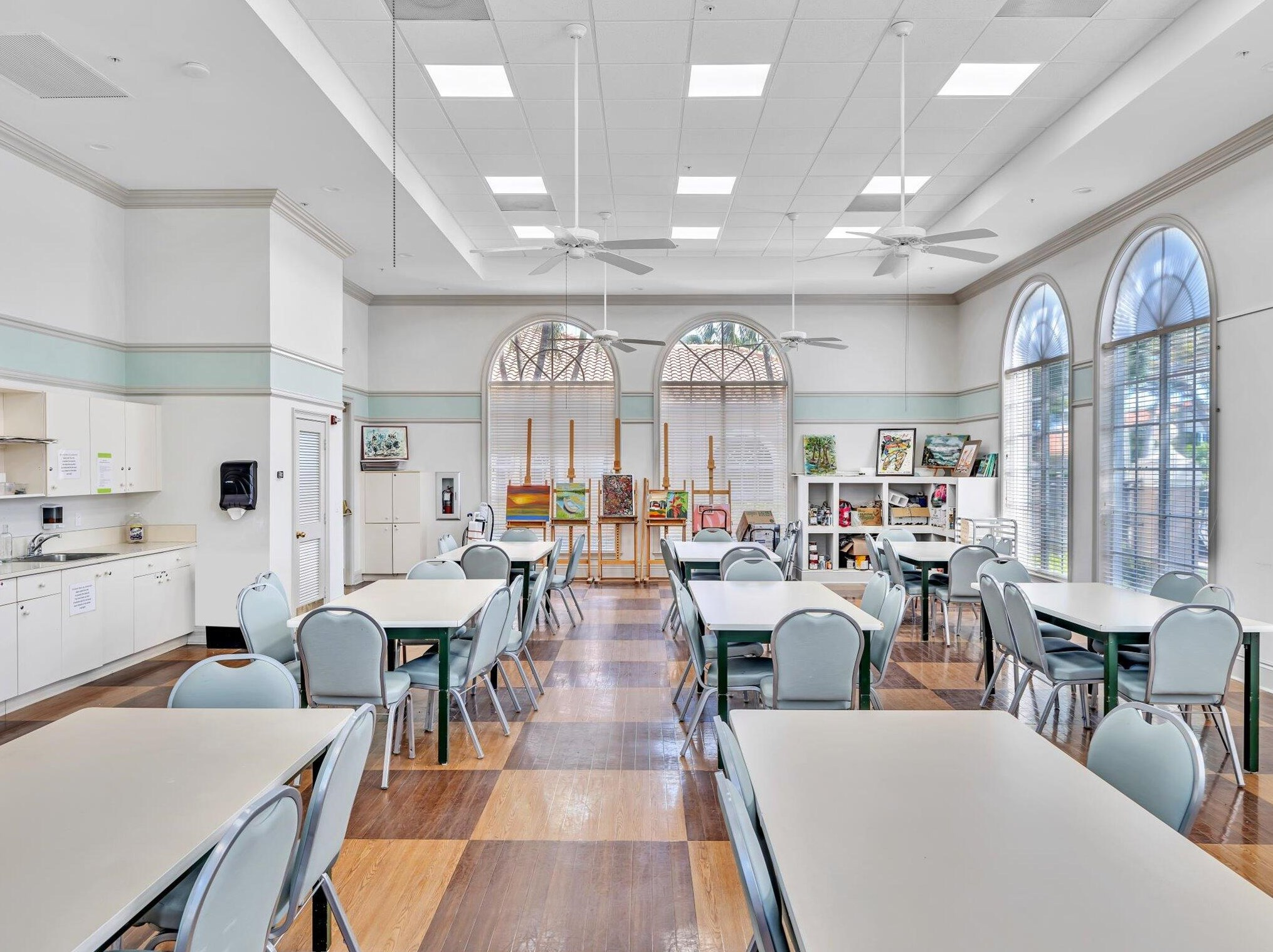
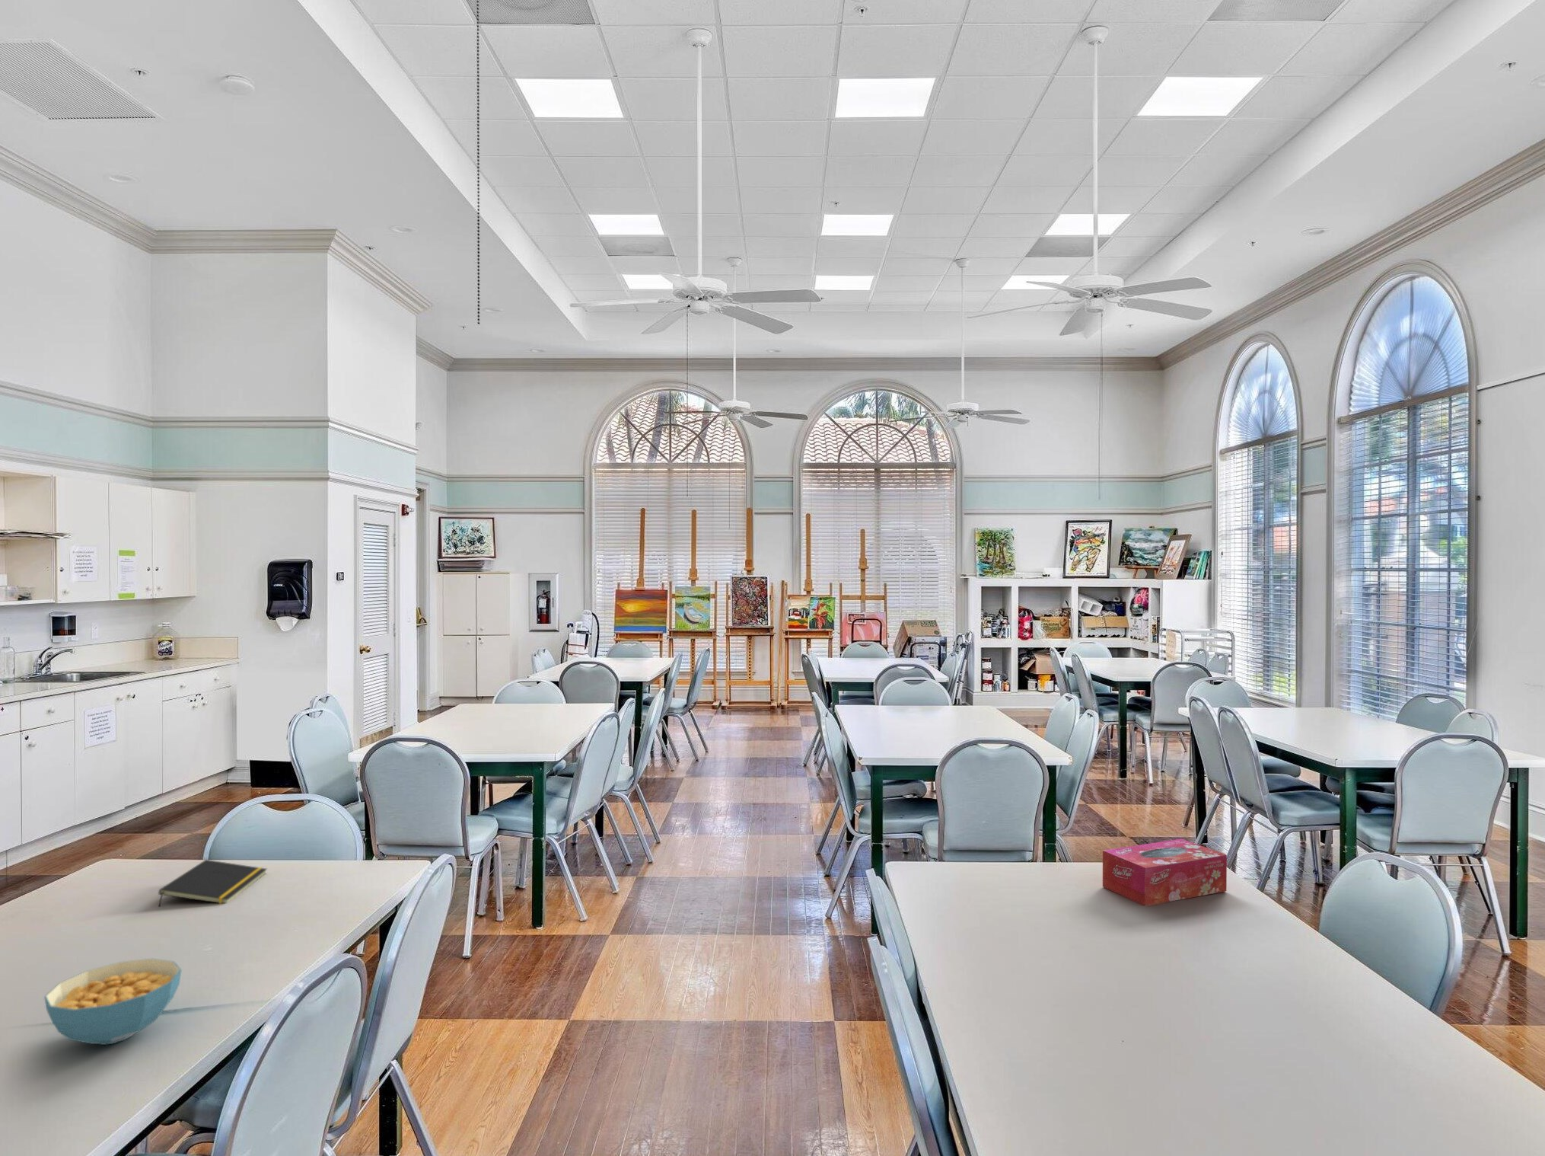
+ tissue box (1164, 871)
+ notepad (215, 880)
+ cereal bowl (115, 1009)
